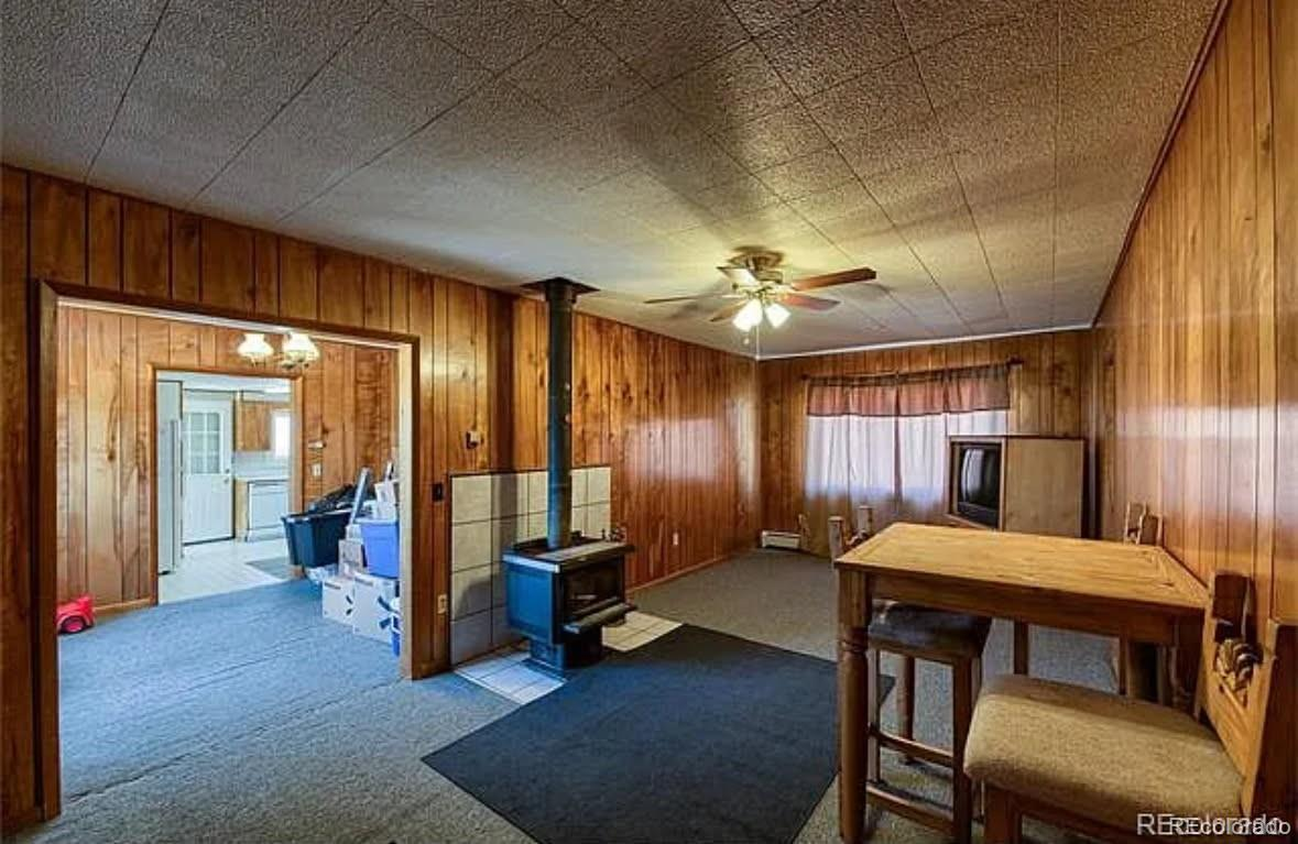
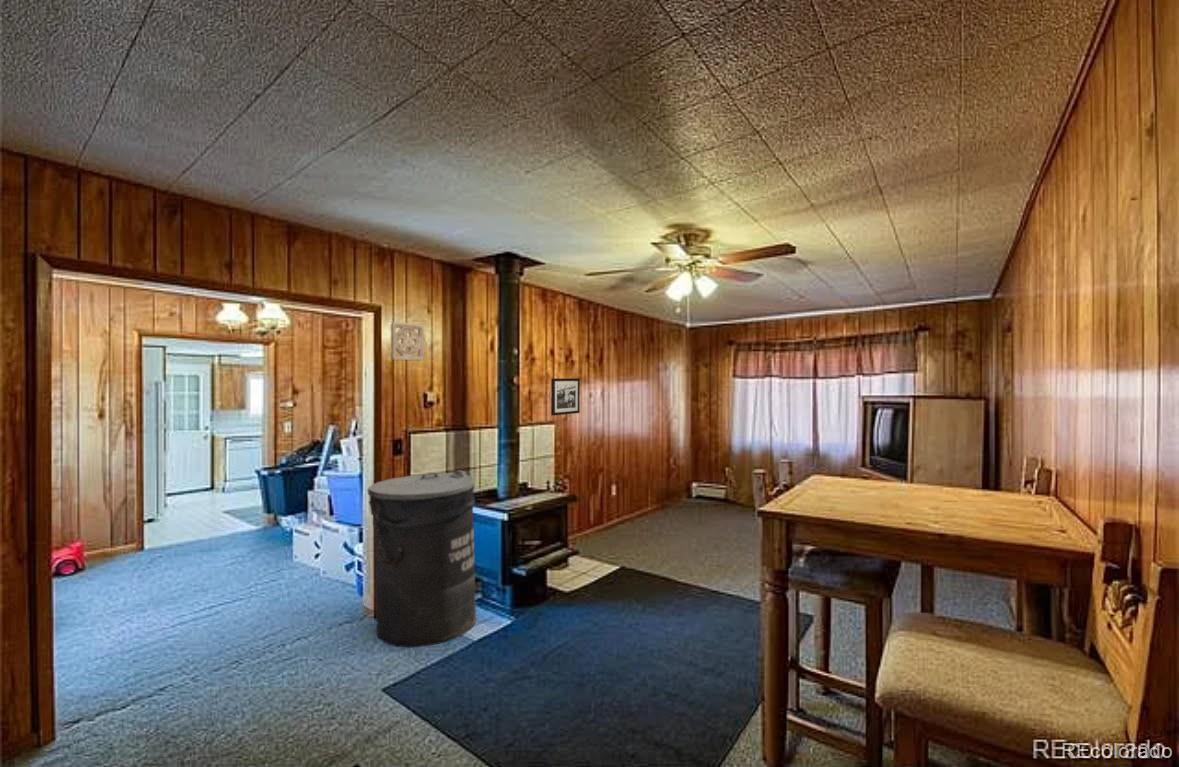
+ wall ornament (407, 341)
+ trash can (423, 550)
+ picture frame (565, 396)
